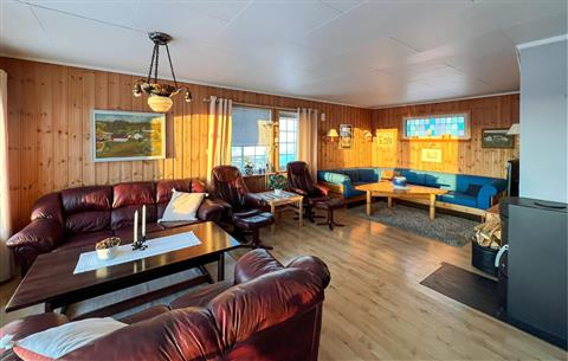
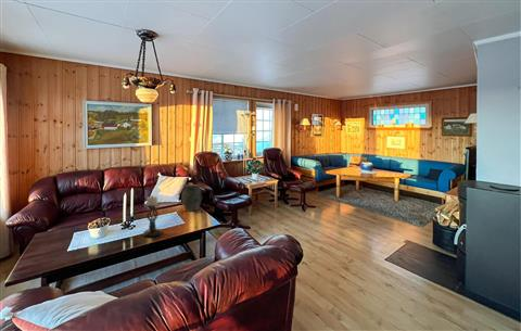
+ vase (191, 196)
+ candle holder (152, 215)
